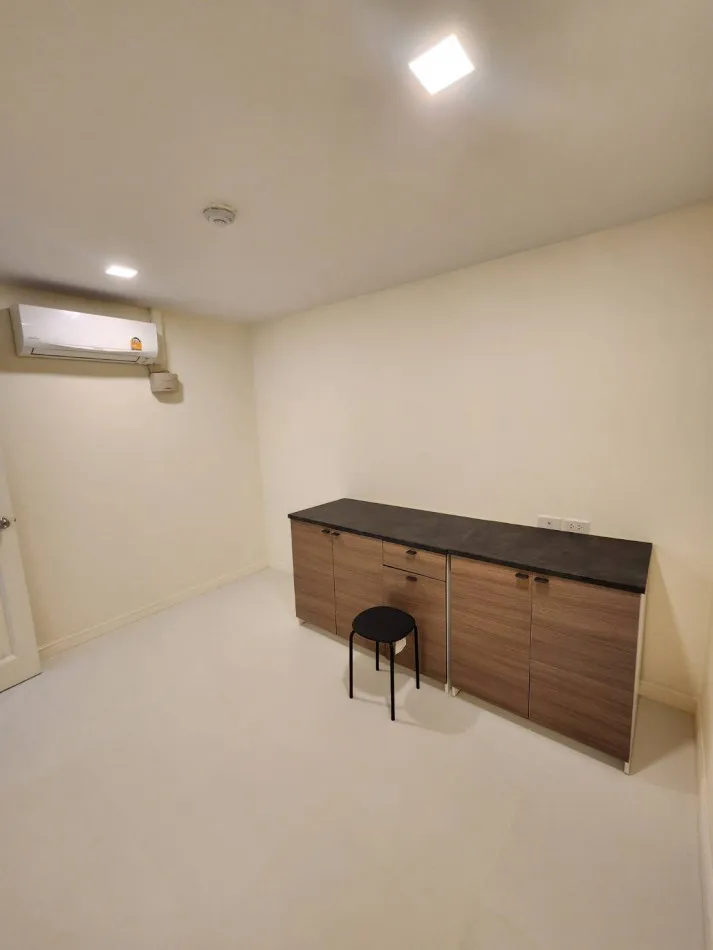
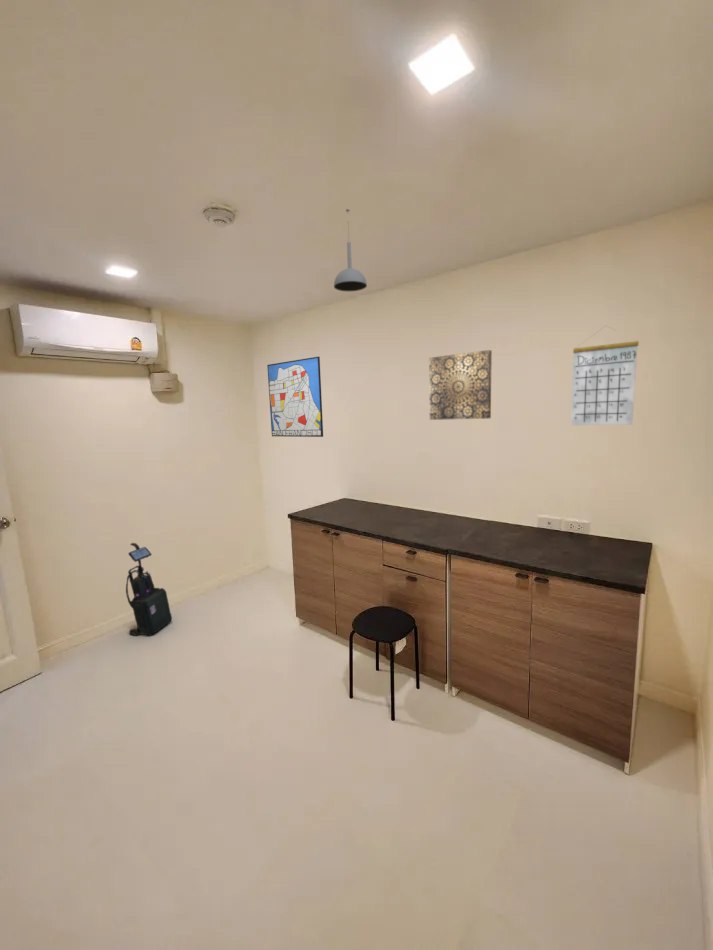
+ wall art (294, 399)
+ calendar (603, 375)
+ vacuum cleaner (145, 587)
+ wall art (459, 387)
+ pendant light (349, 248)
